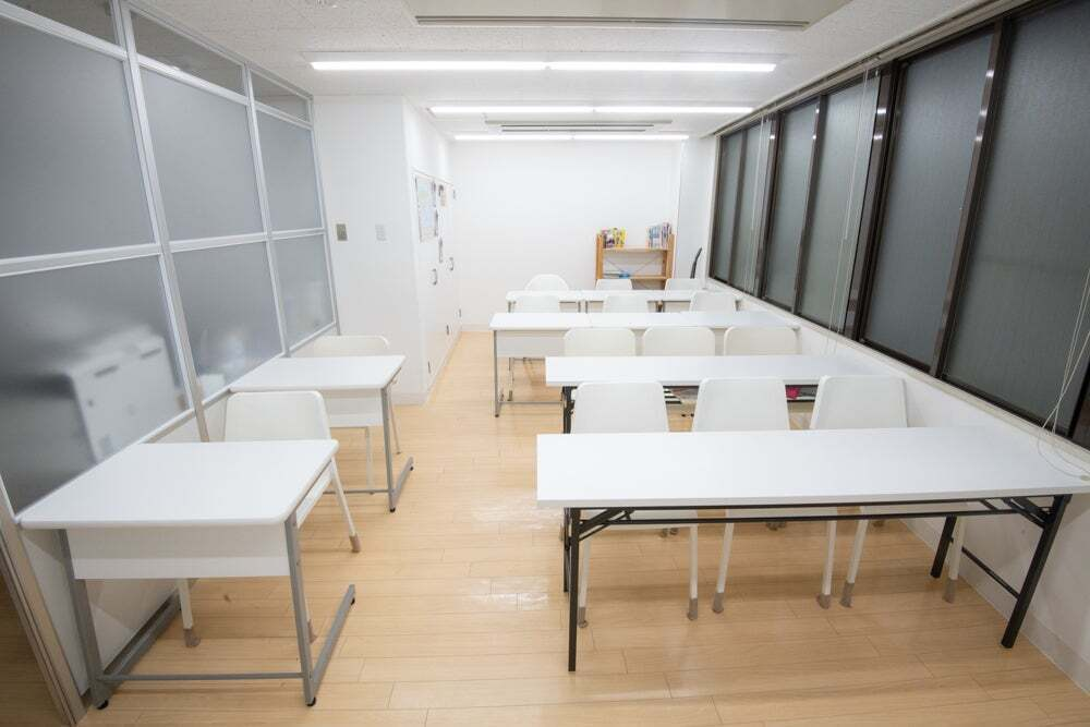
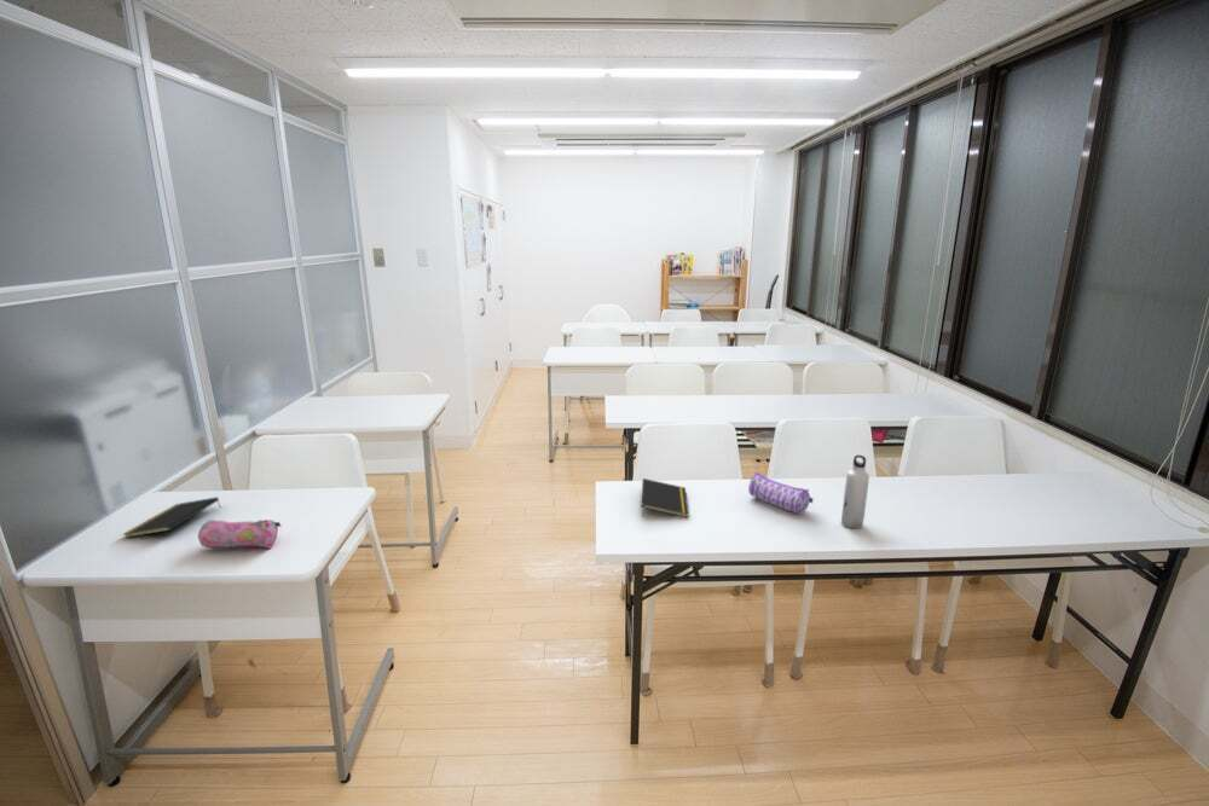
+ water bottle (856, 489)
+ pencil case (239, 533)
+ pencil case (779, 492)
+ notepad (173, 516)
+ notepad (664, 497)
